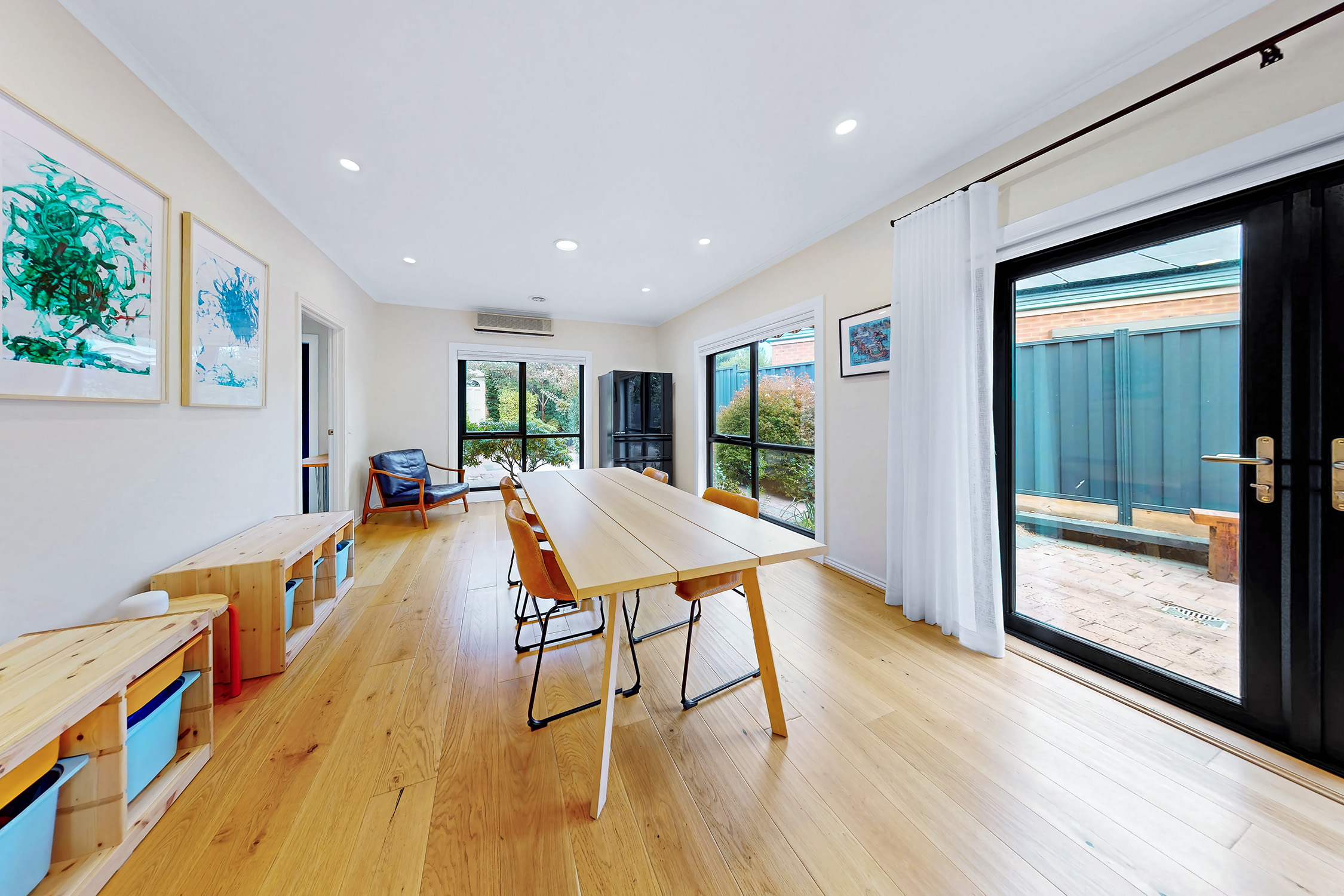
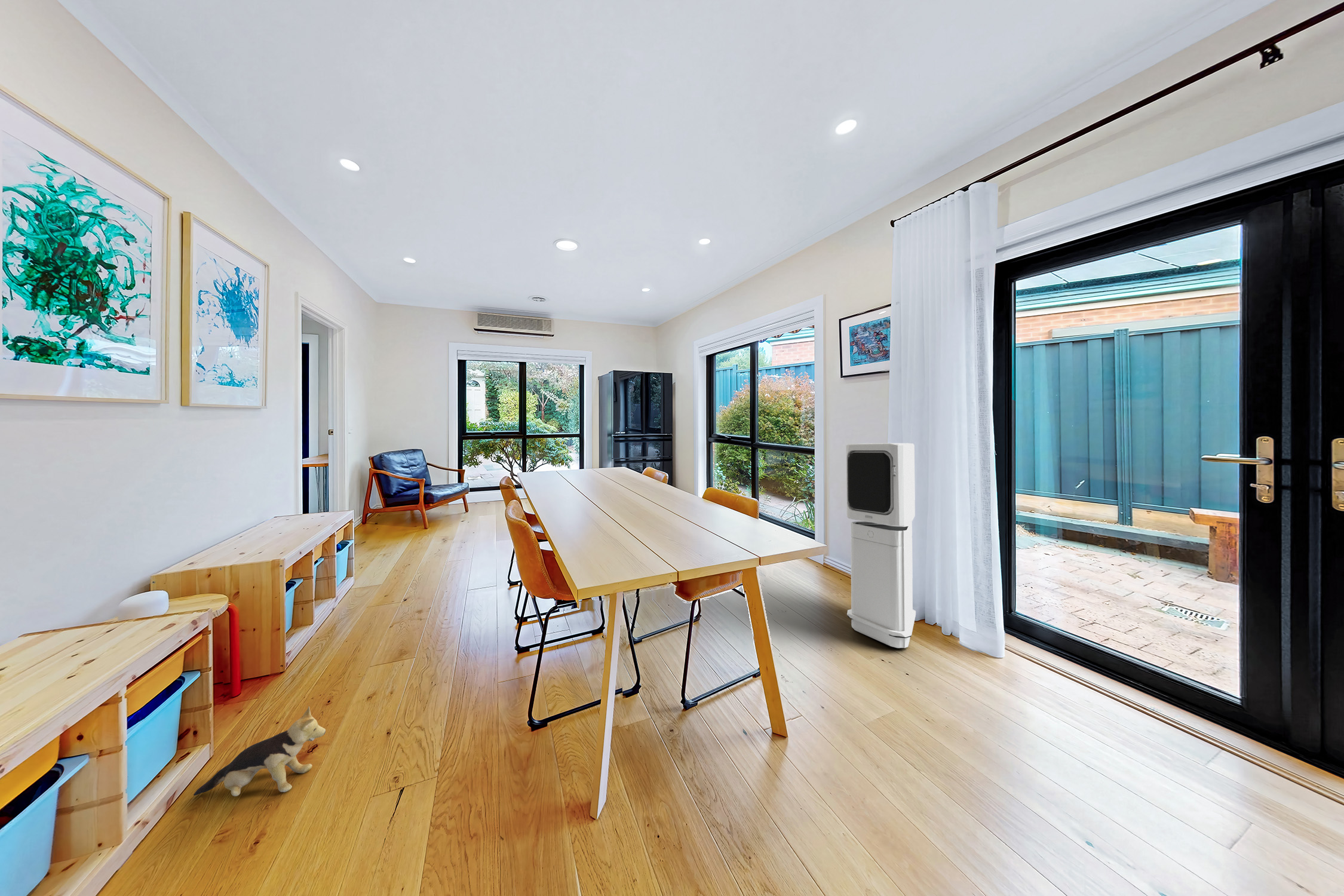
+ plush toy (260, 751)
+ air purifier (891, 537)
